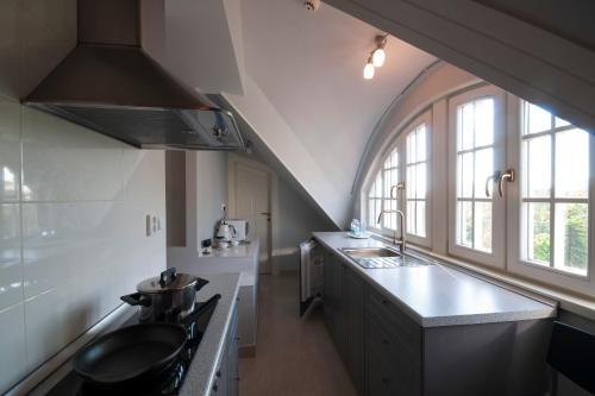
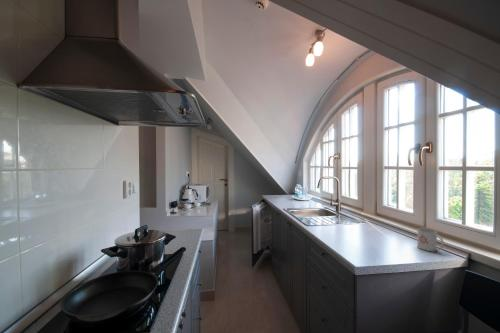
+ mug (430, 240)
